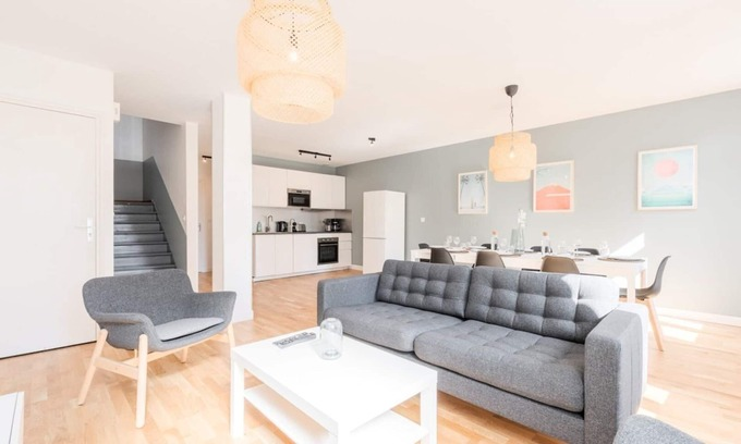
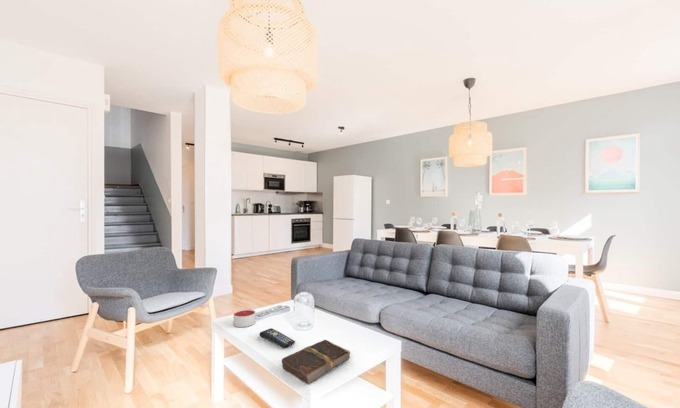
+ remote control (276, 337)
+ candle (244, 317)
+ book (317, 358)
